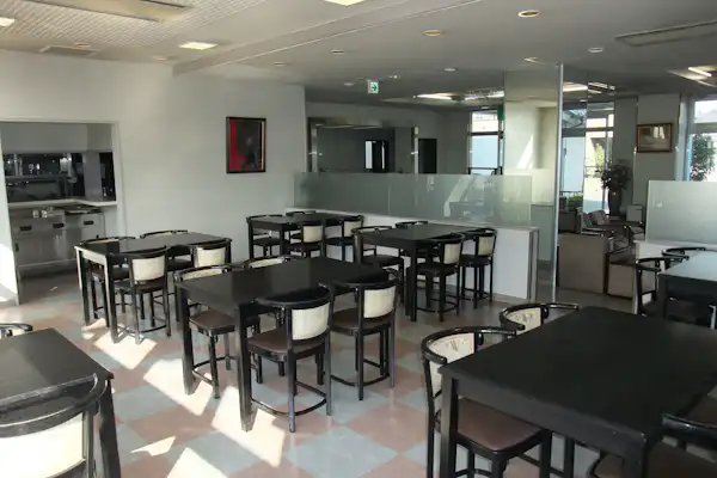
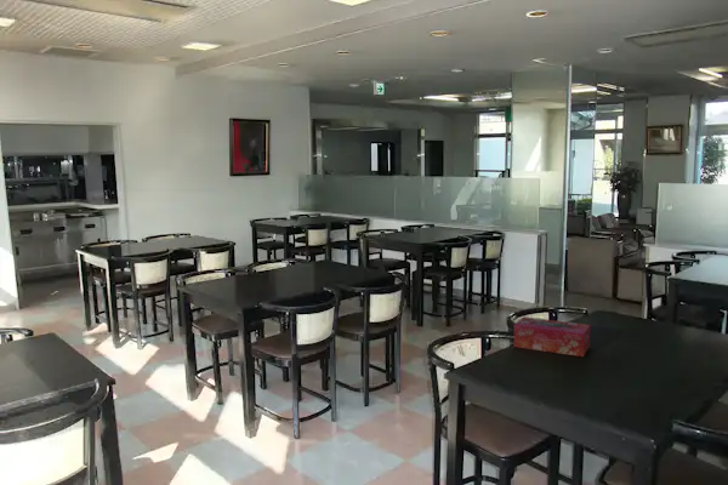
+ tissue box (551, 335)
